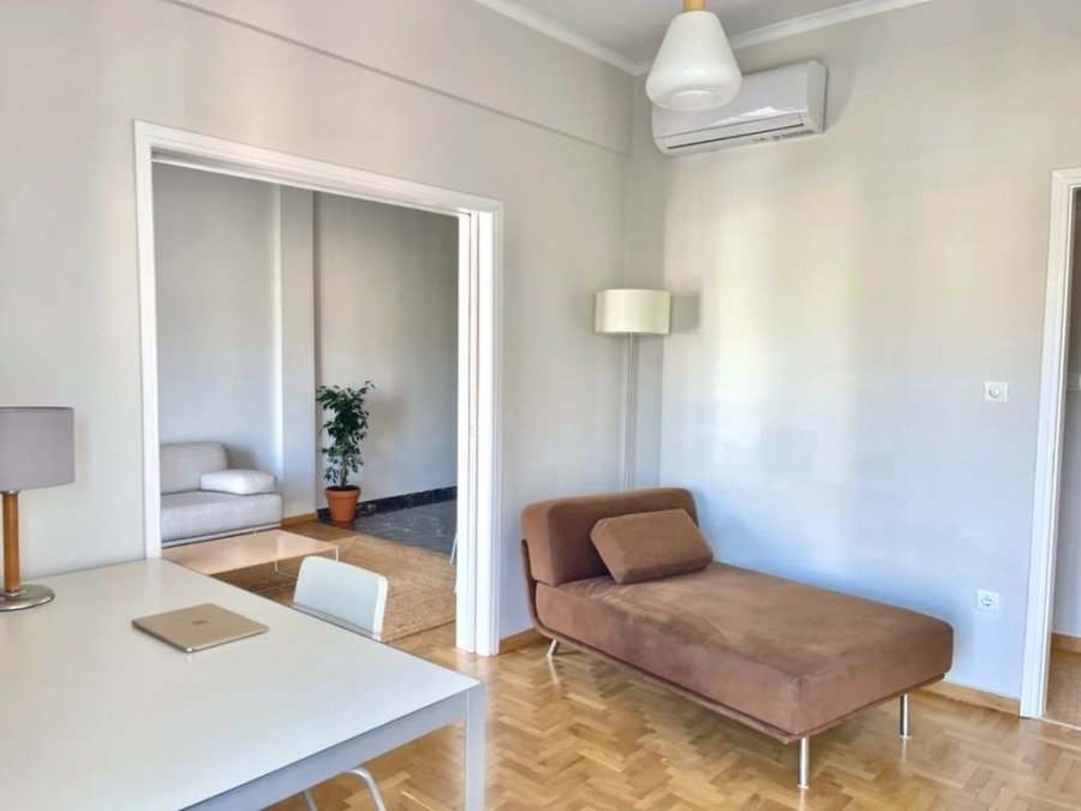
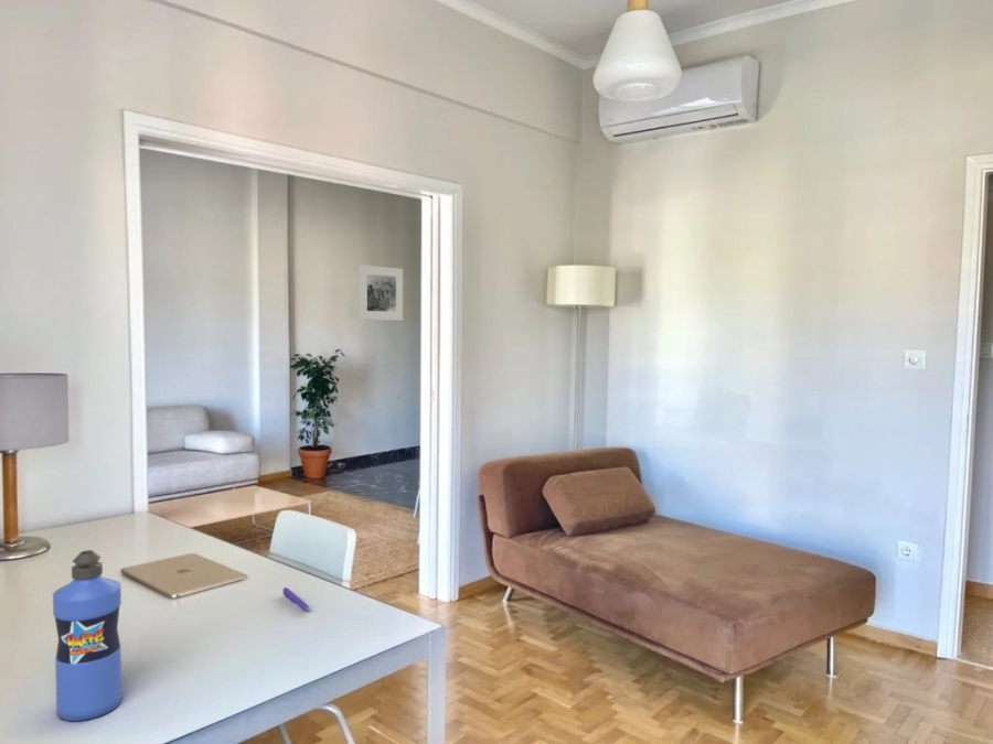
+ water bottle (88, 628)
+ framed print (381, 293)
+ pen (296, 599)
